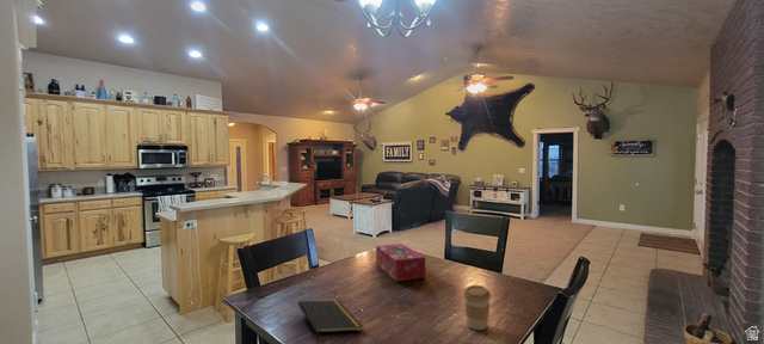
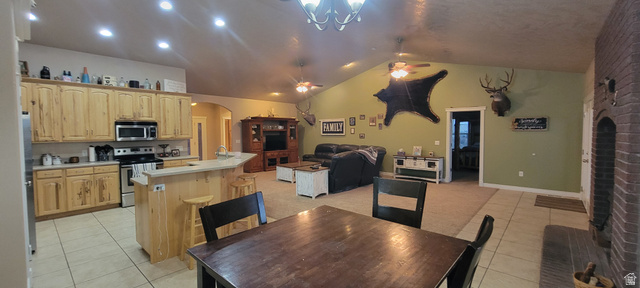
- coffee cup (476, 306)
- tissue box (399, 260)
- notepad (328, 314)
